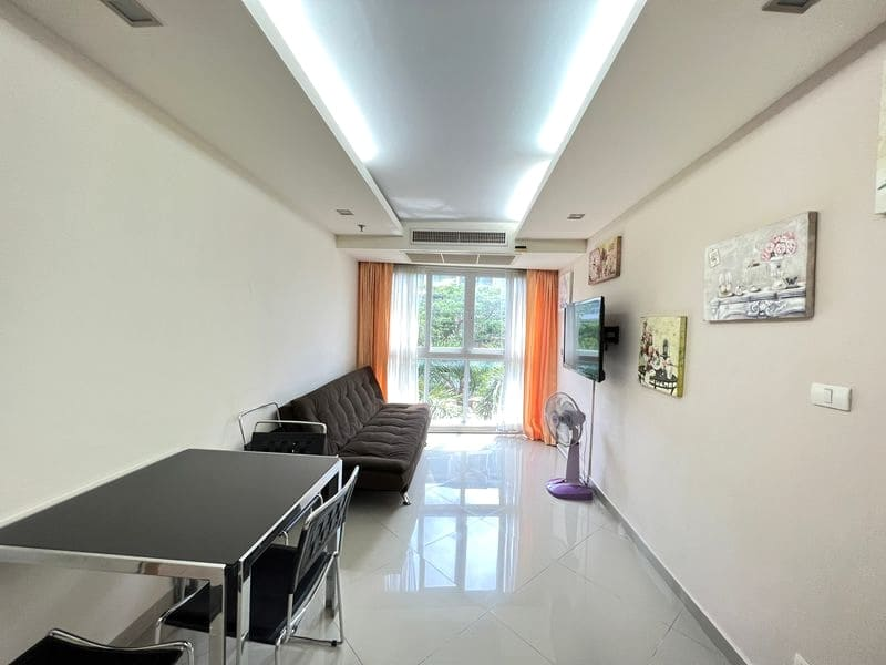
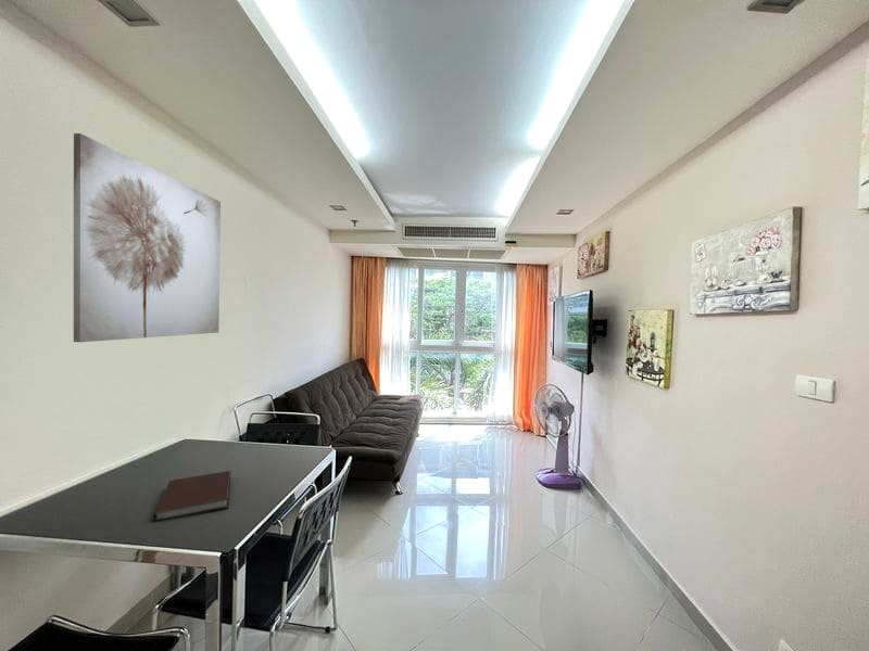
+ notebook (197, 493)
+ wall art (163, 256)
